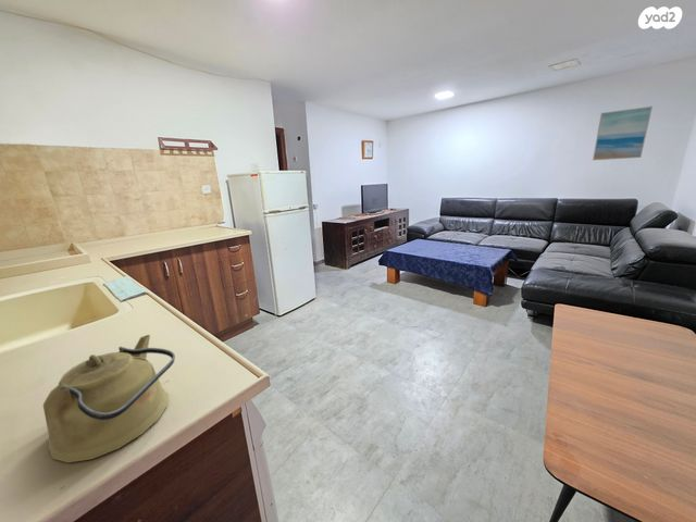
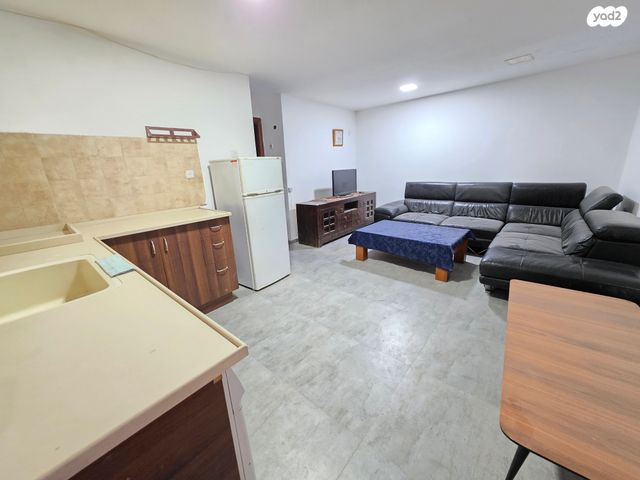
- kettle (114, 381)
- wall art (620, 135)
